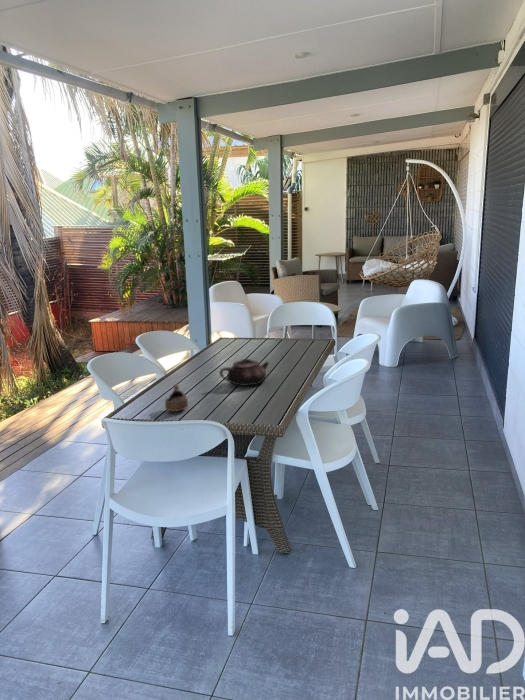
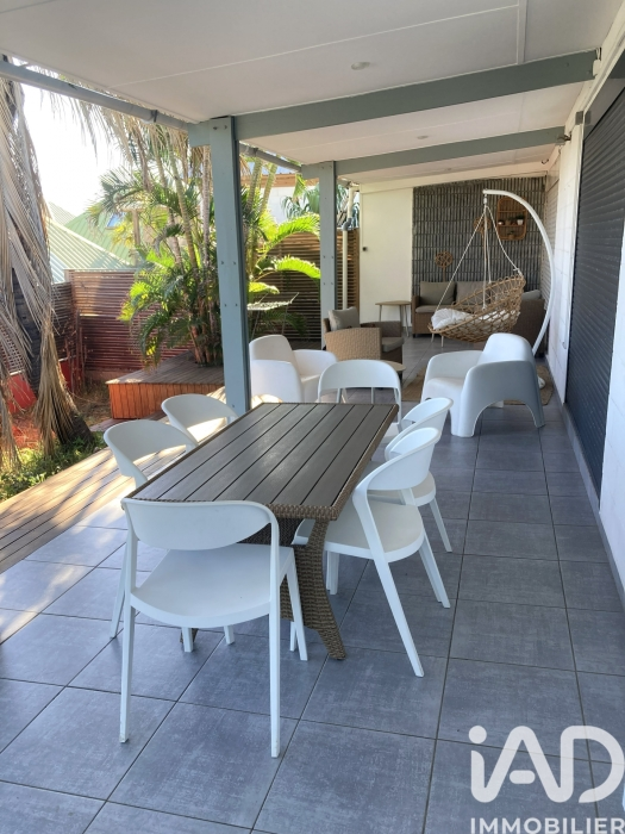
- teapot (245, 370)
- cup (177, 398)
